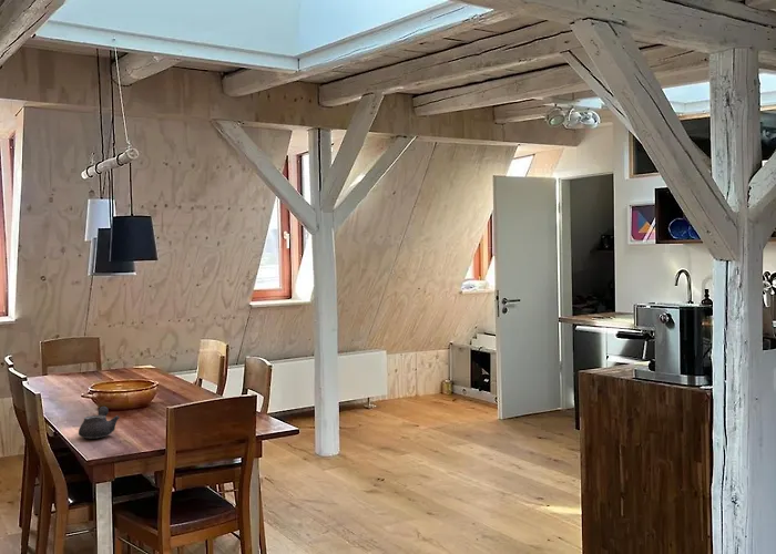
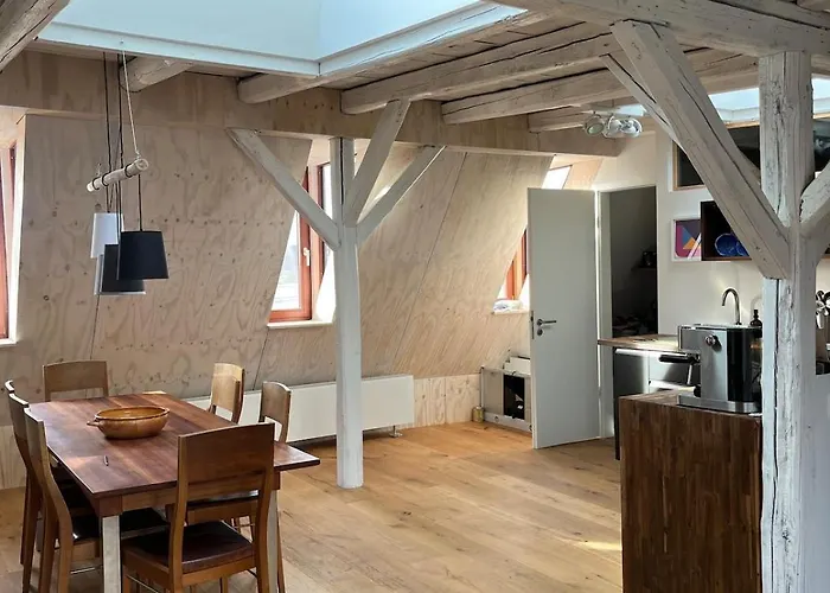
- teapot (100, 421)
